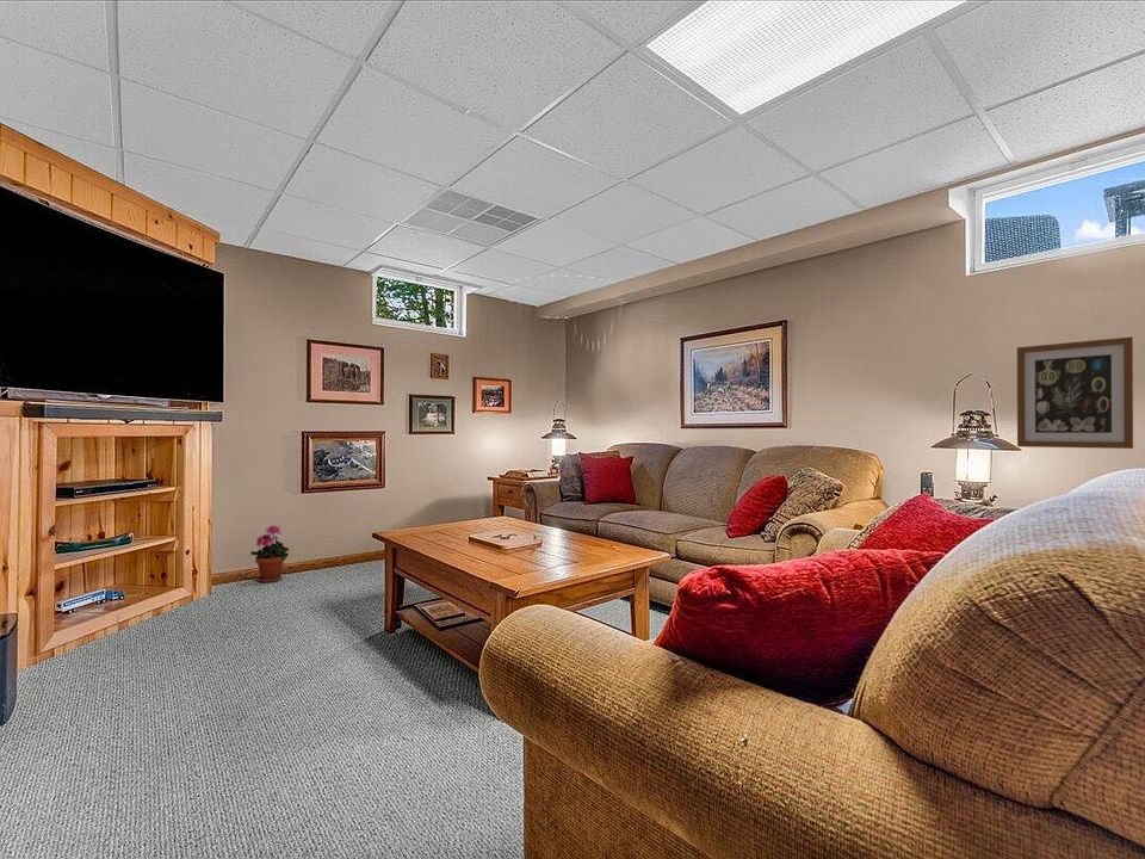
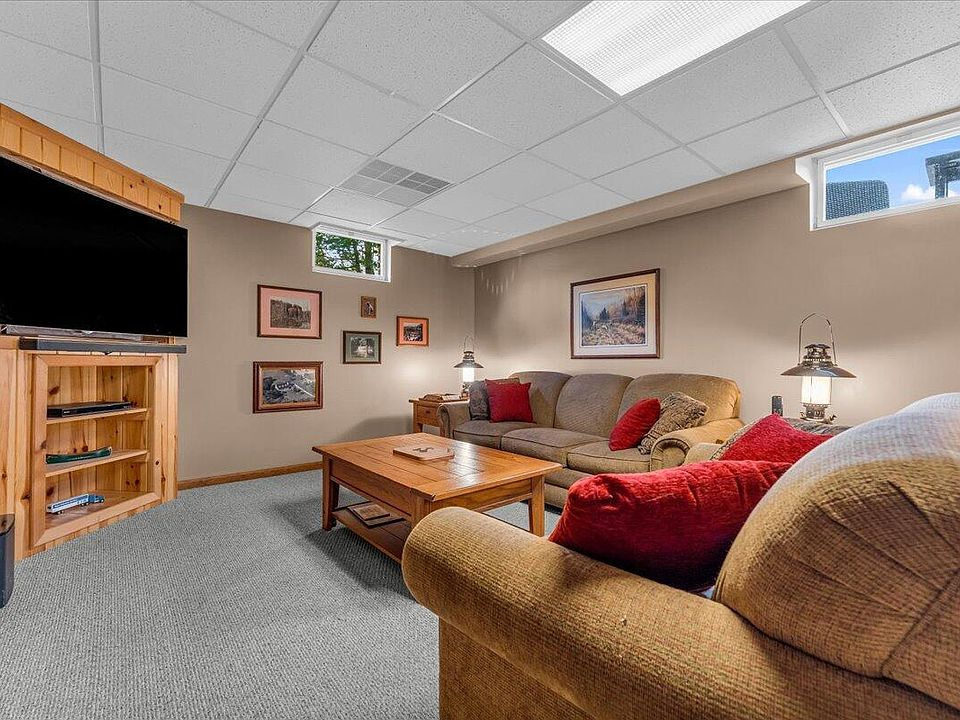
- wall art (1071, 395)
- potted plant (270, 552)
